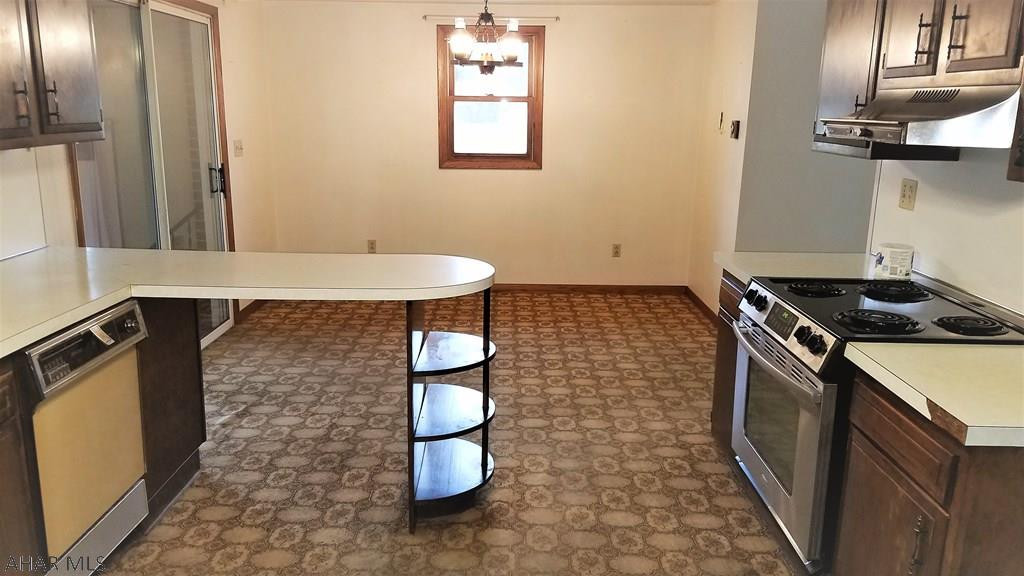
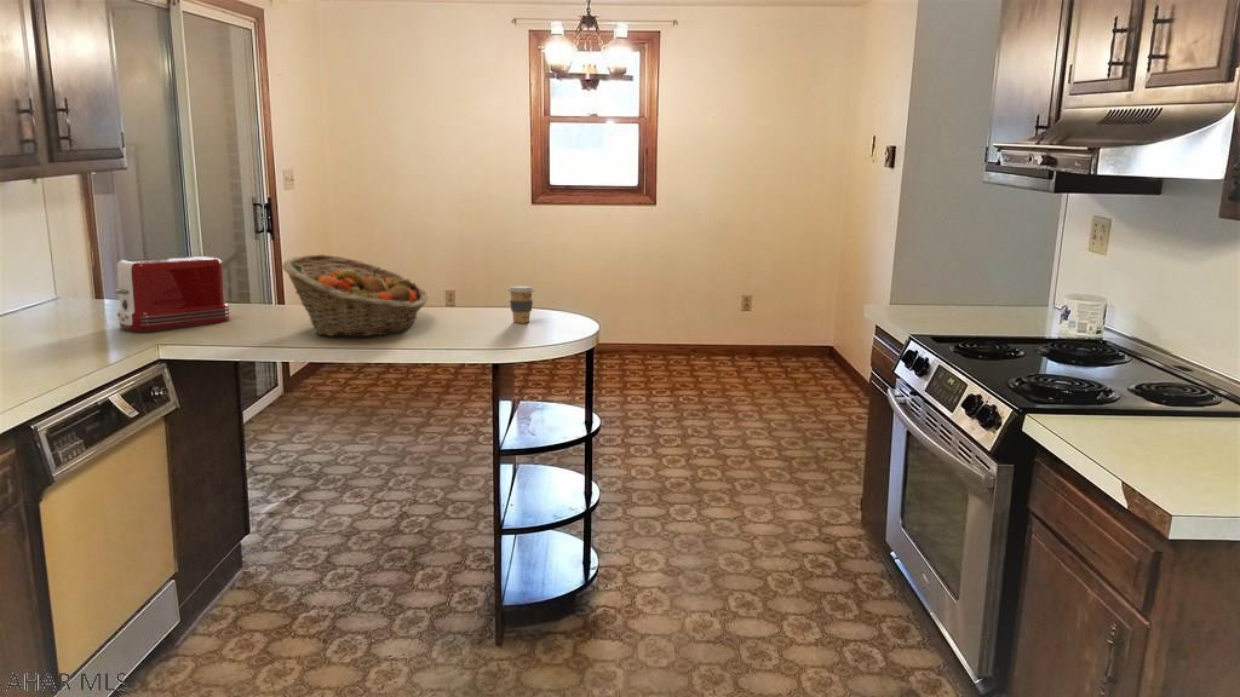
+ coffee cup (521, 304)
+ fruit basket (357, 292)
+ toaster (173, 290)
